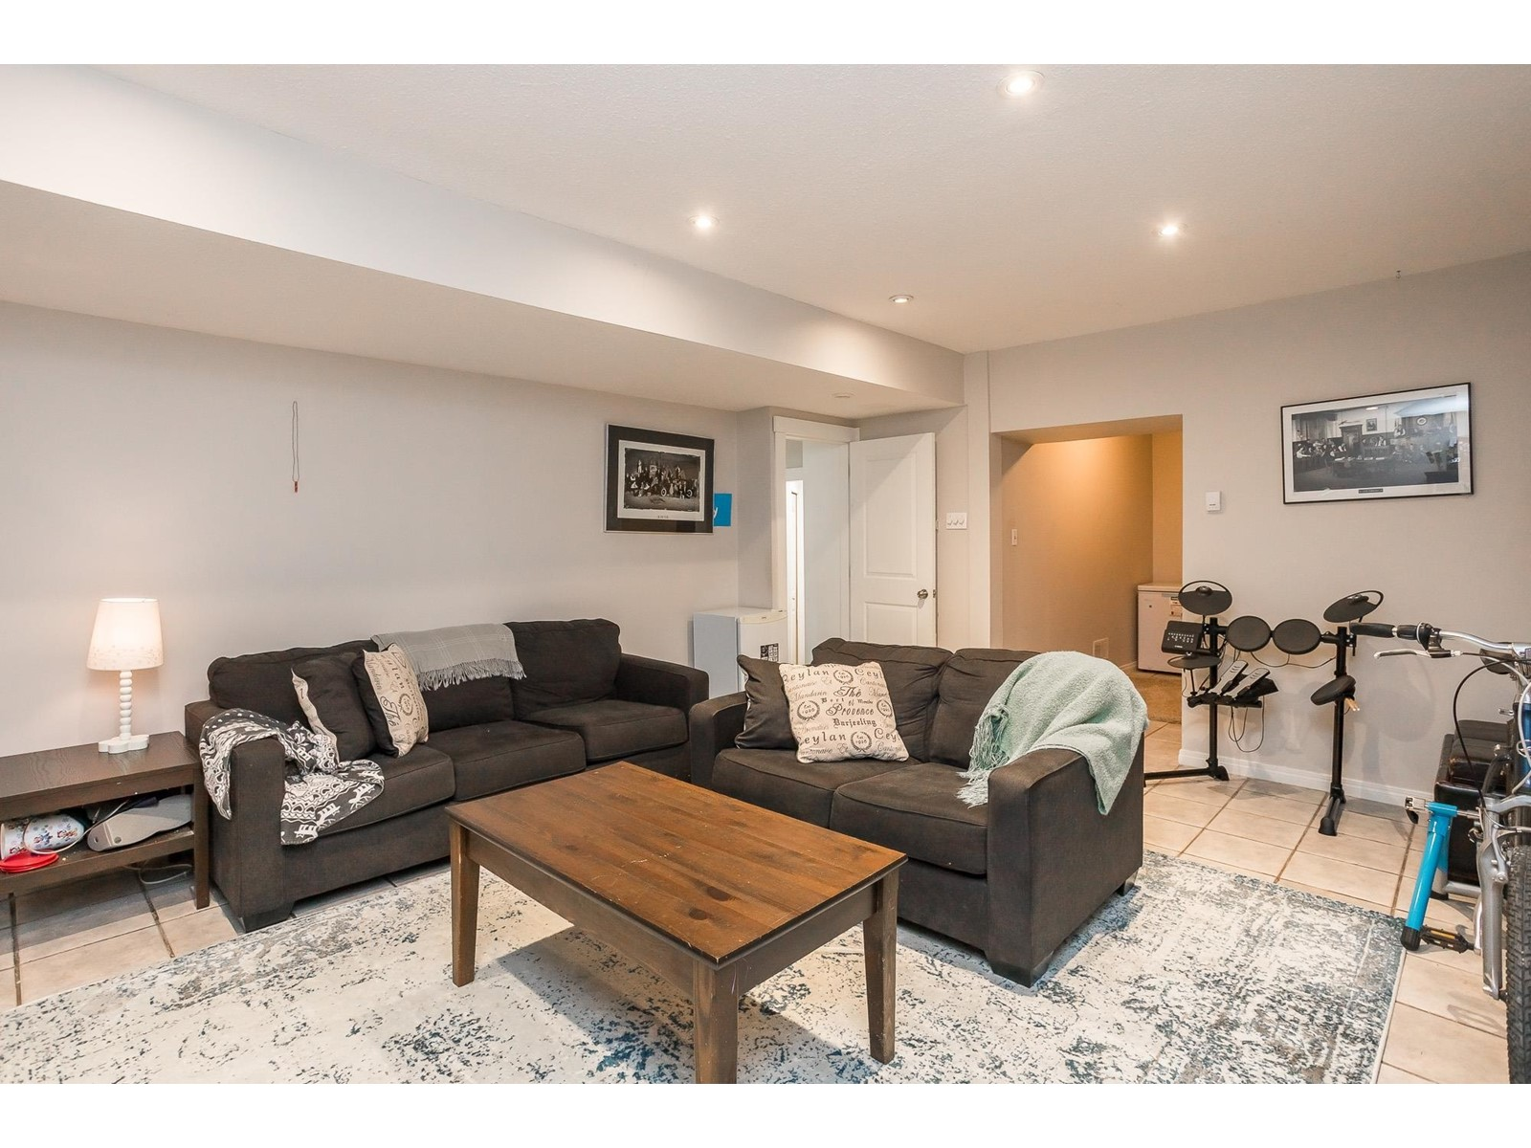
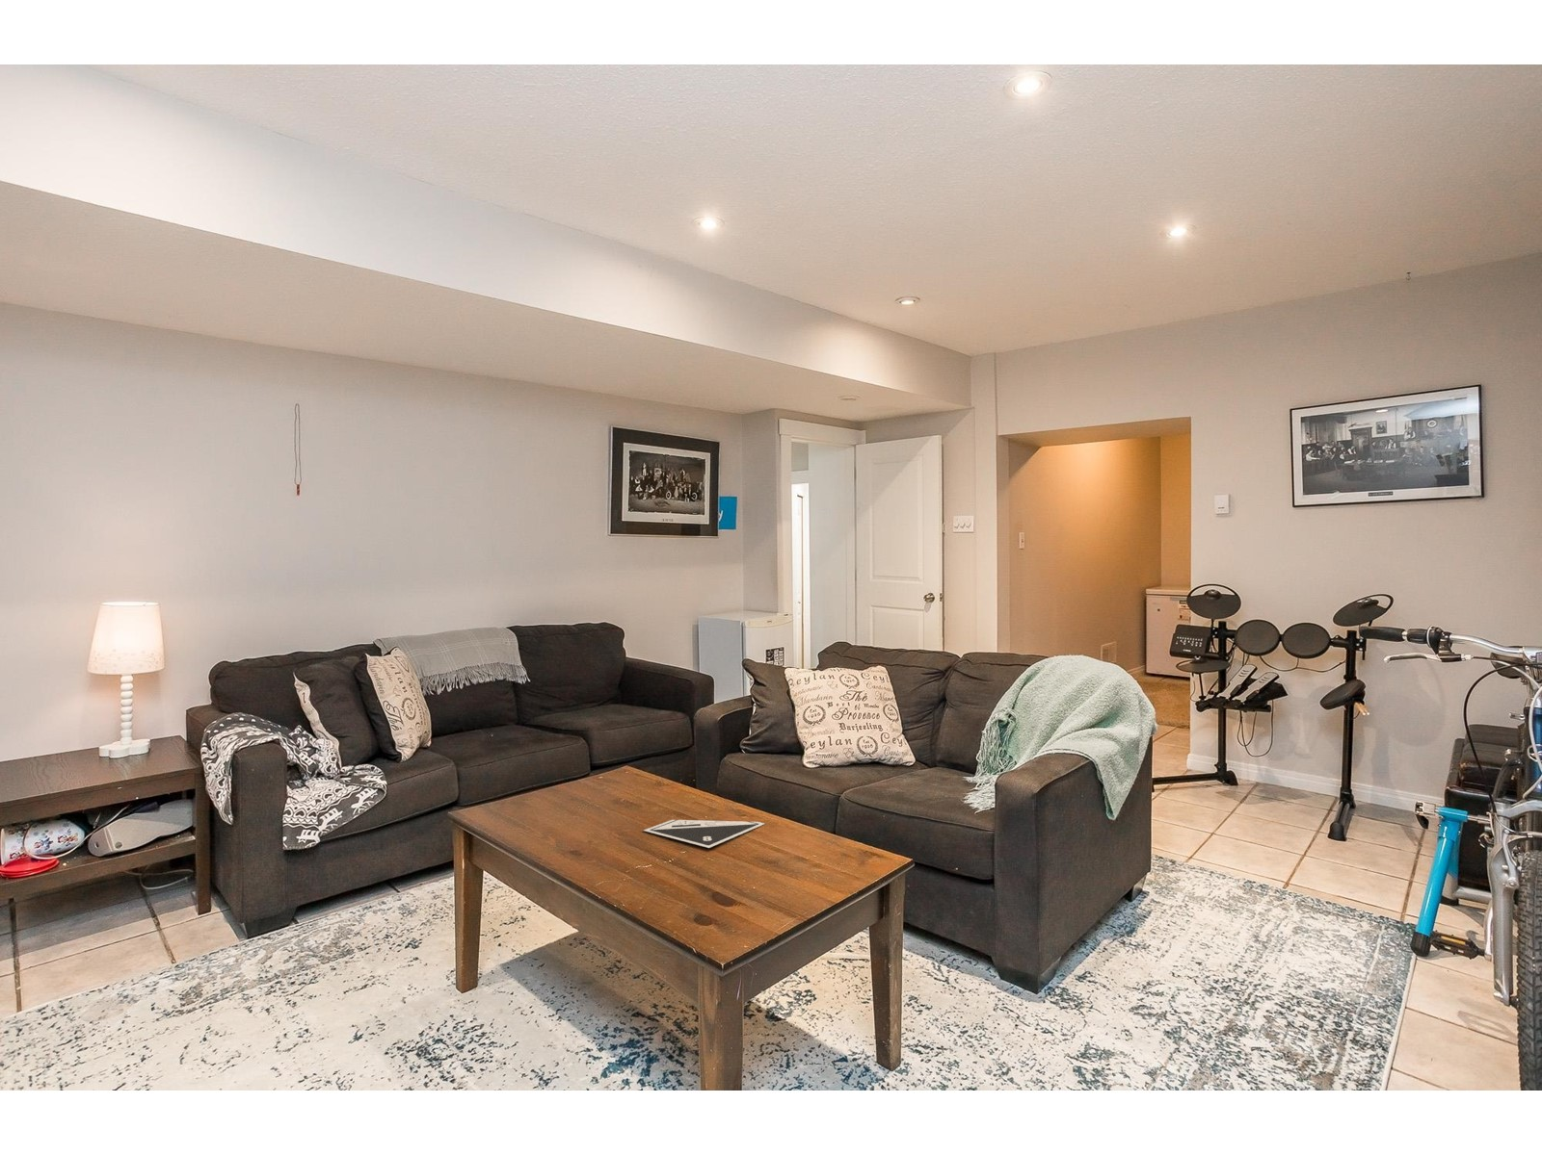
+ board game (704, 826)
